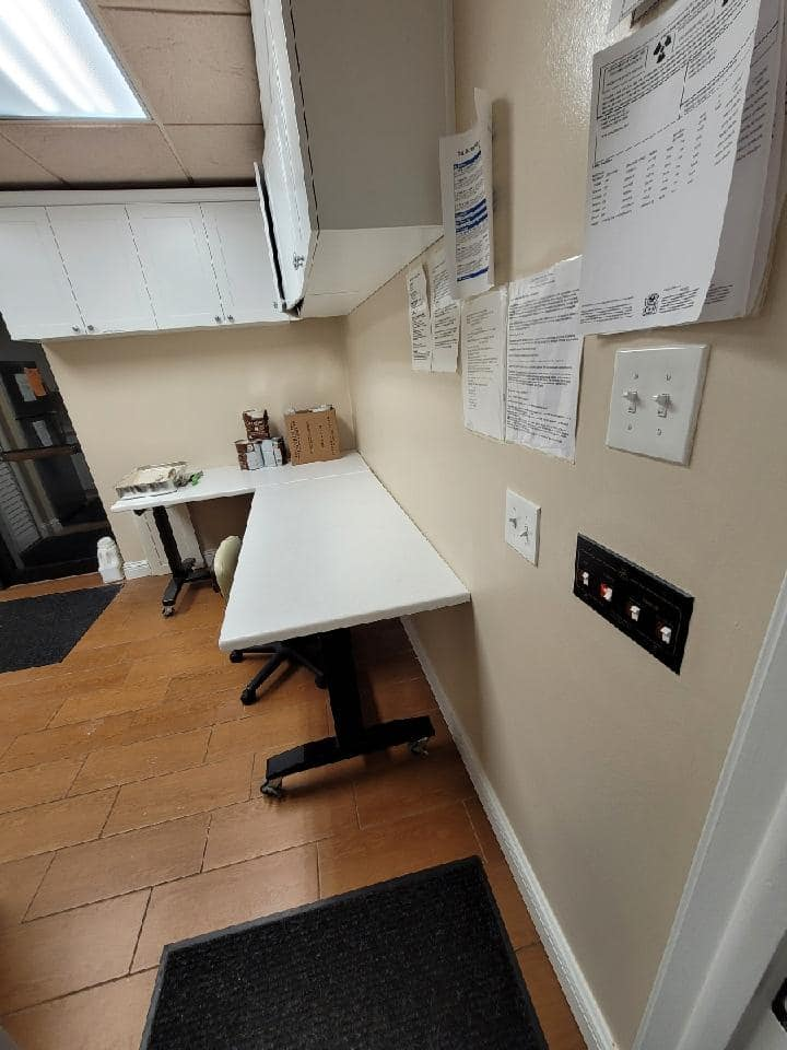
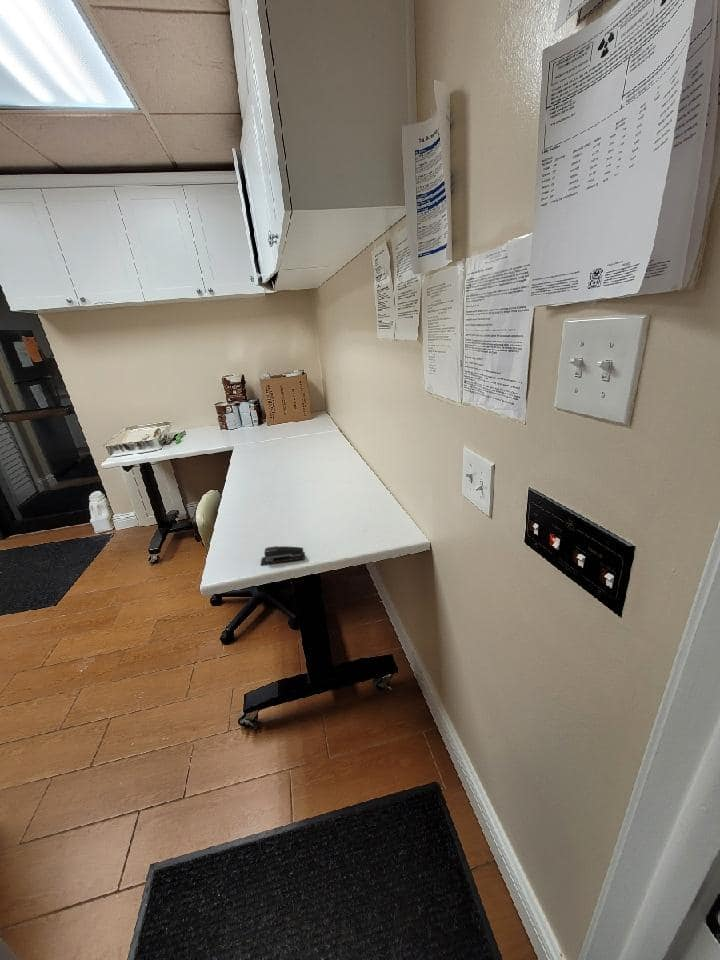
+ stapler (282, 553)
